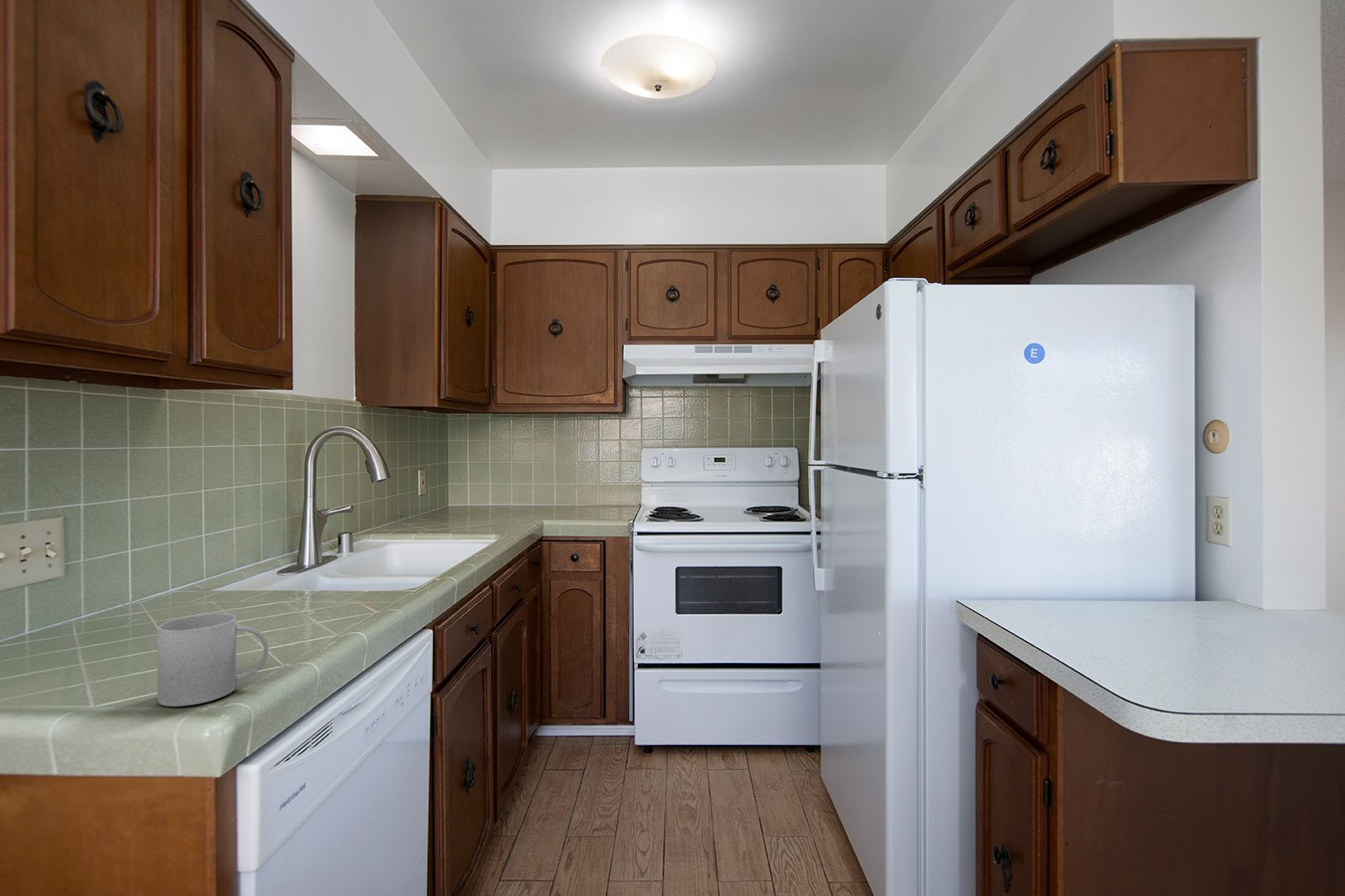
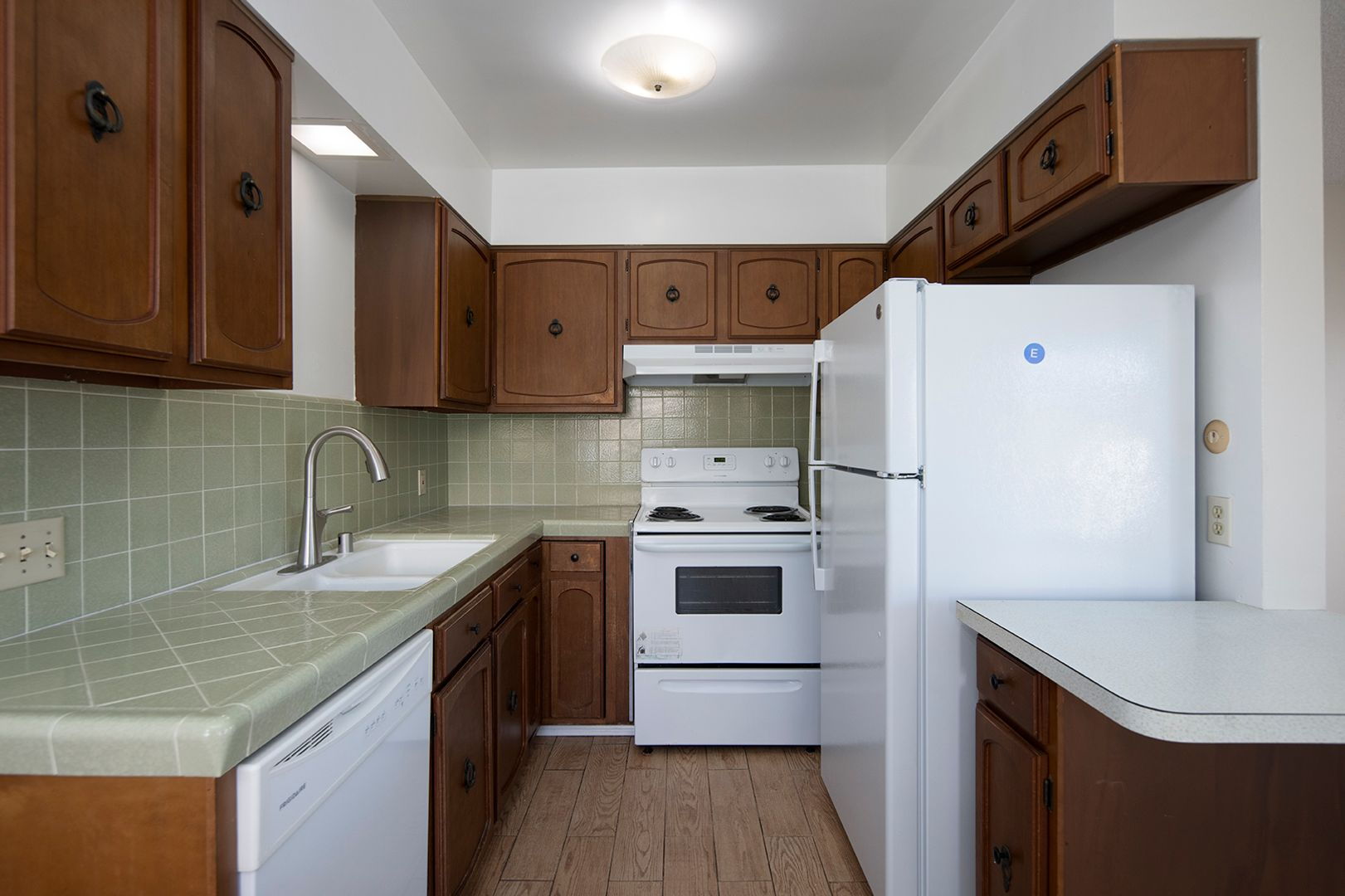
- mug (215, 655)
